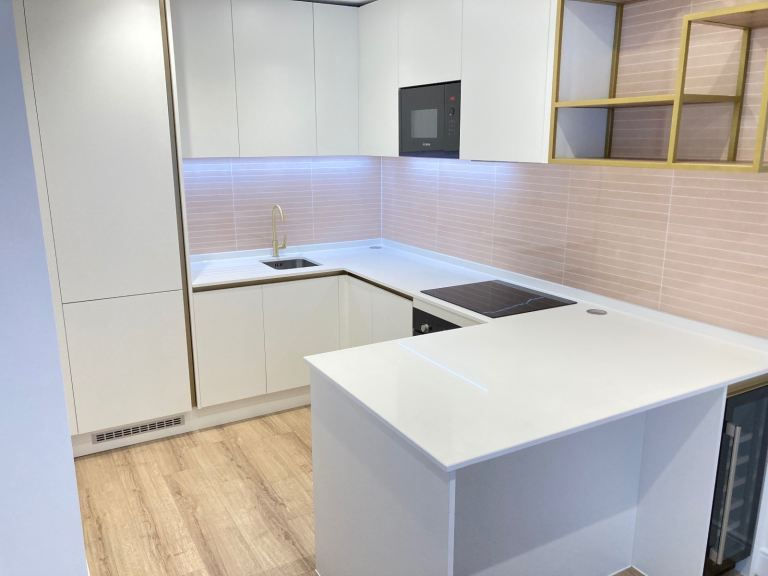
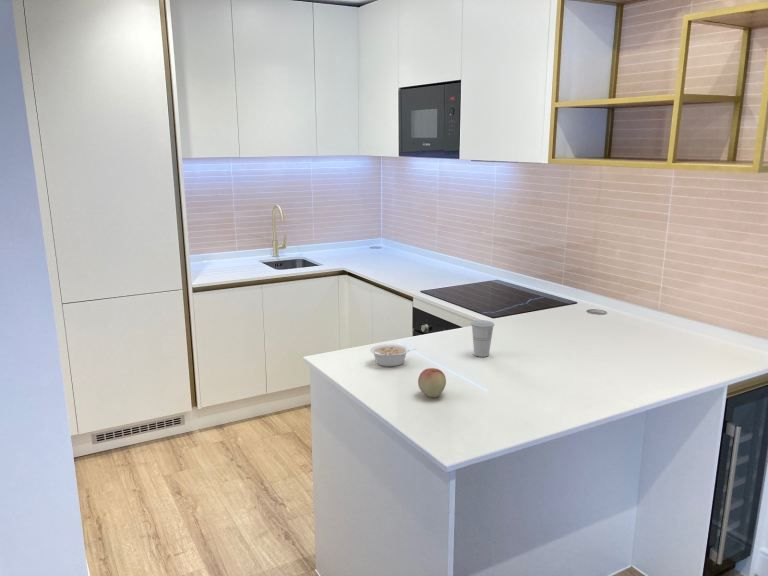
+ legume (391, 354)
+ cup (482, 338)
+ fruit (432, 382)
